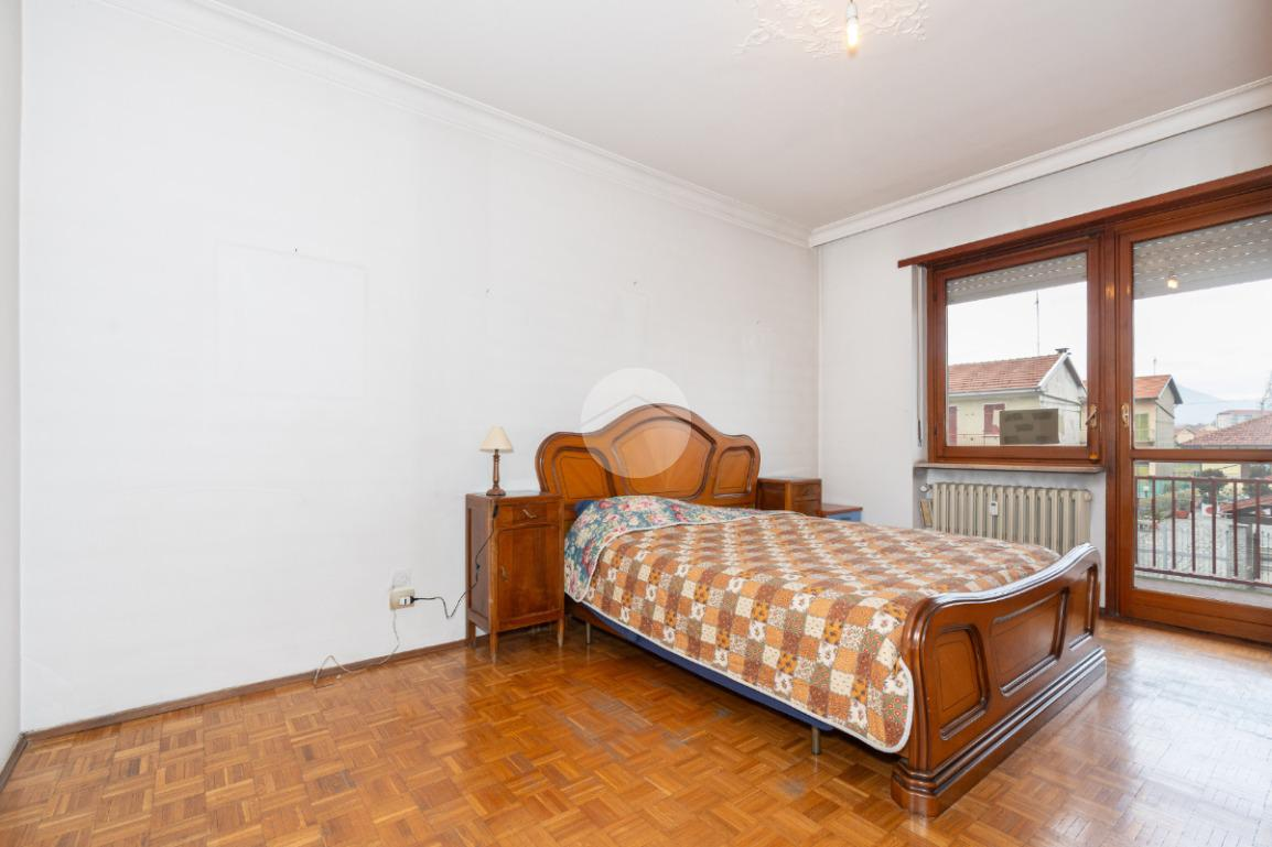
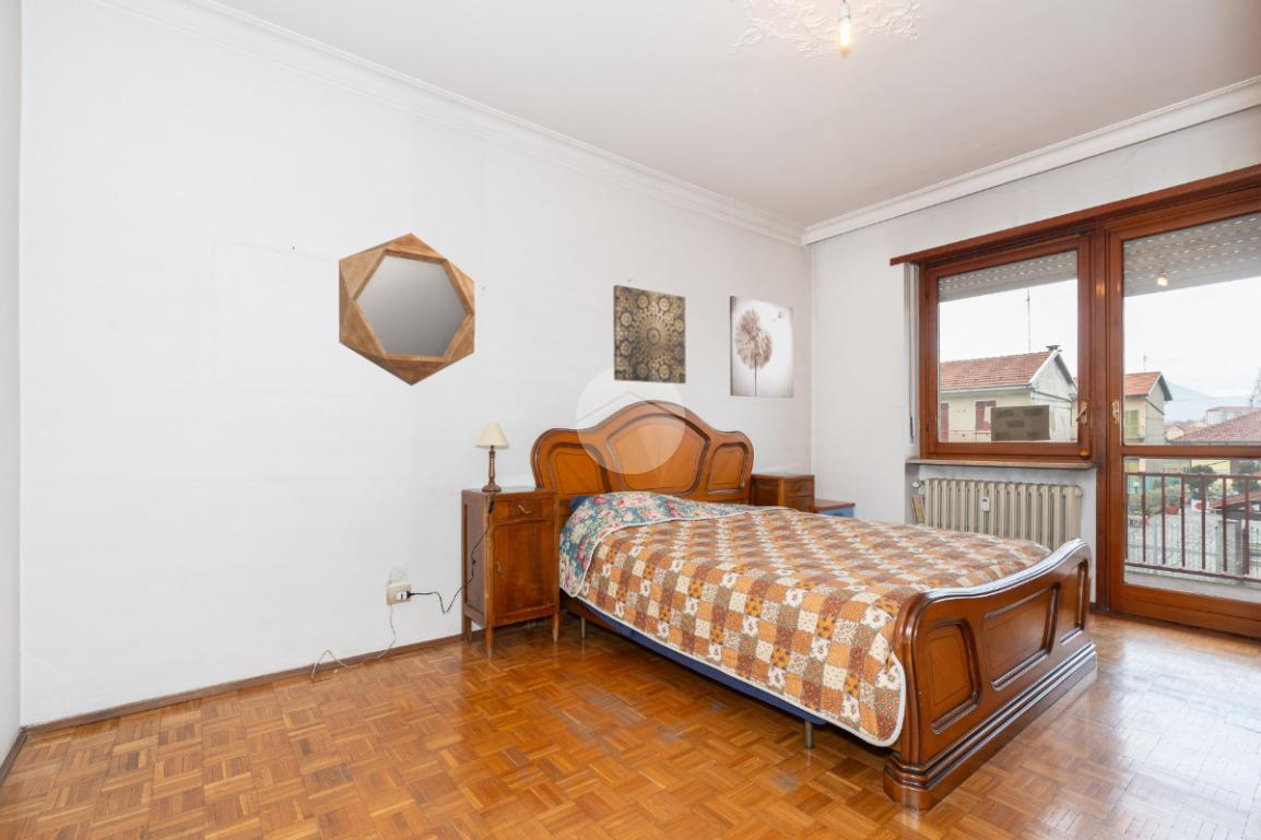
+ home mirror (413, 308)
+ wall art (763, 348)
+ wall art (650, 336)
